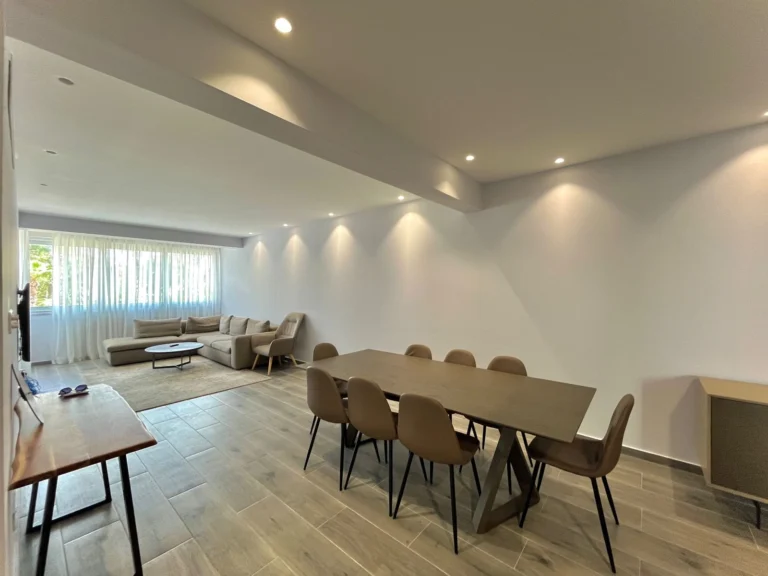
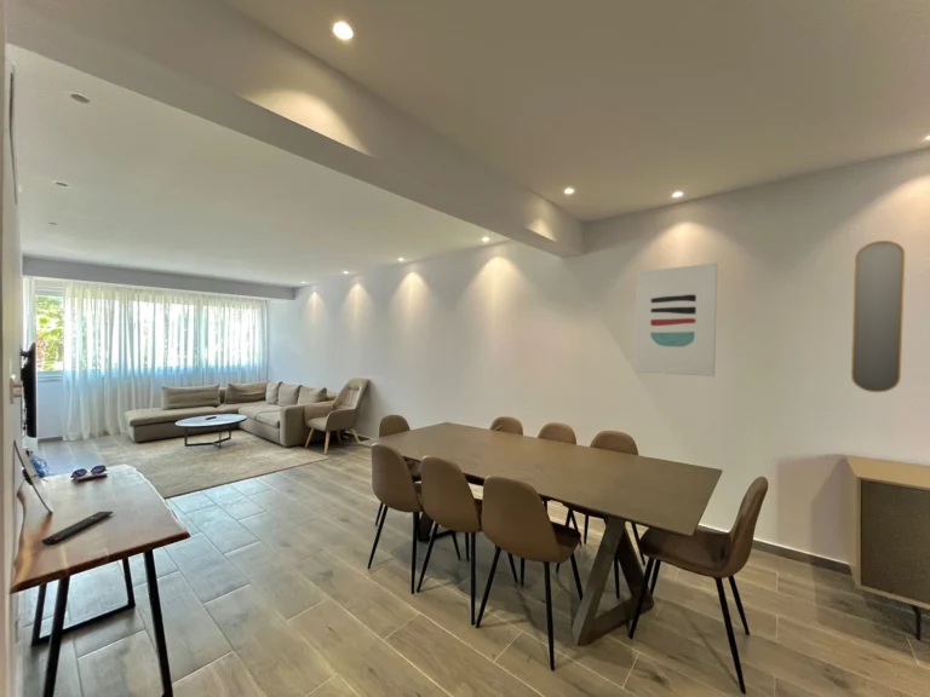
+ home mirror (877, 317)
+ wall art (673, 321)
+ remote control (79, 526)
